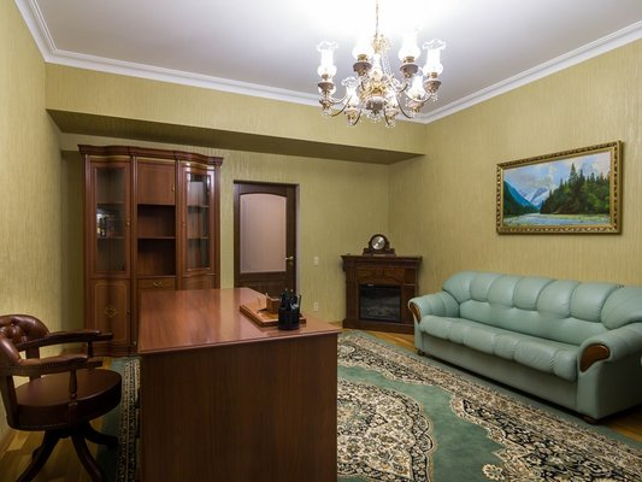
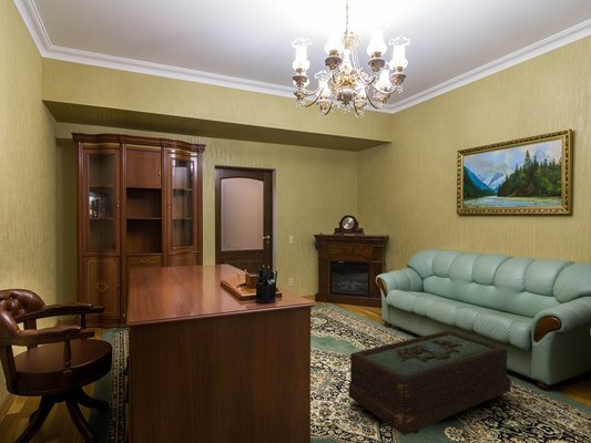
+ coffee table (430, 374)
